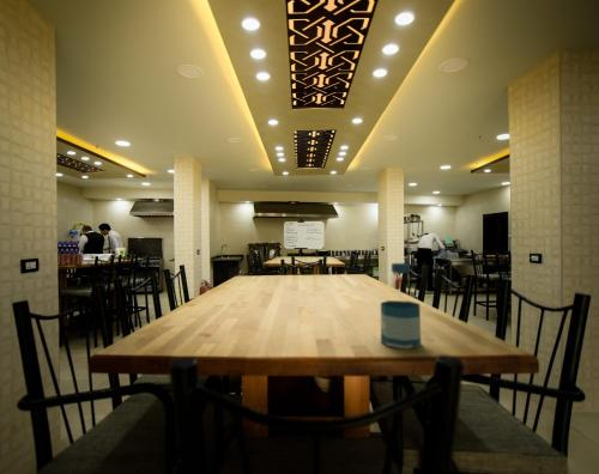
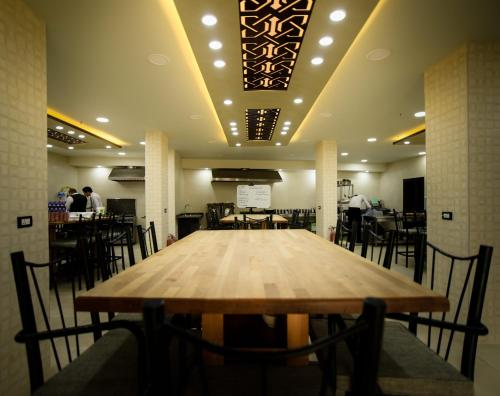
- bottle (400, 303)
